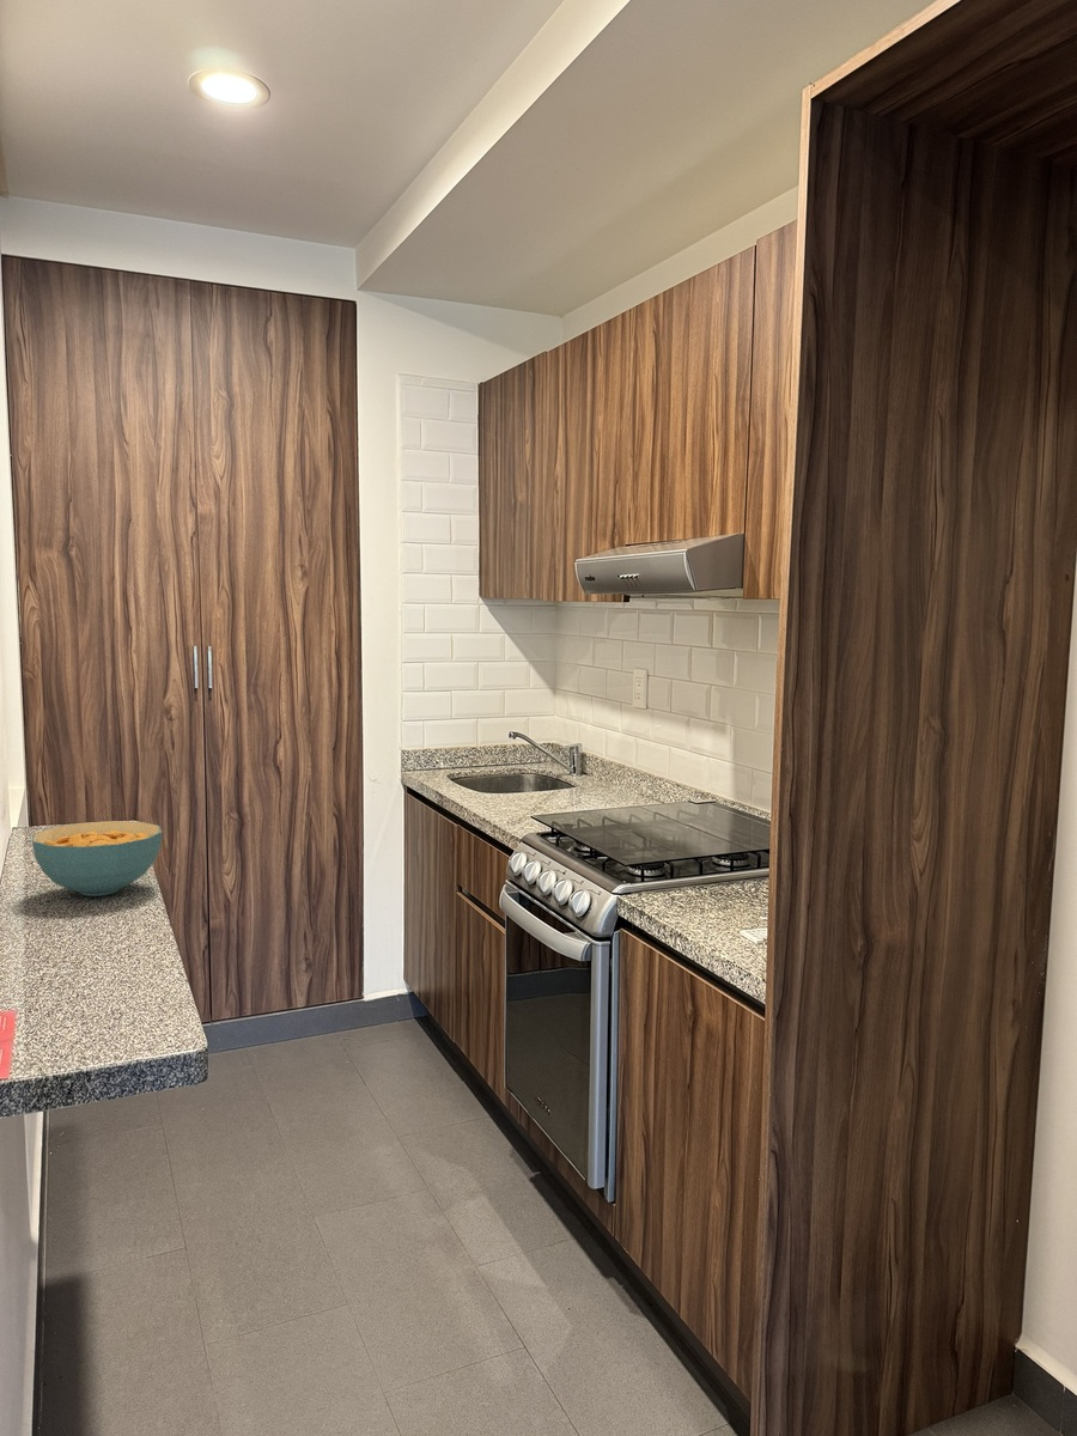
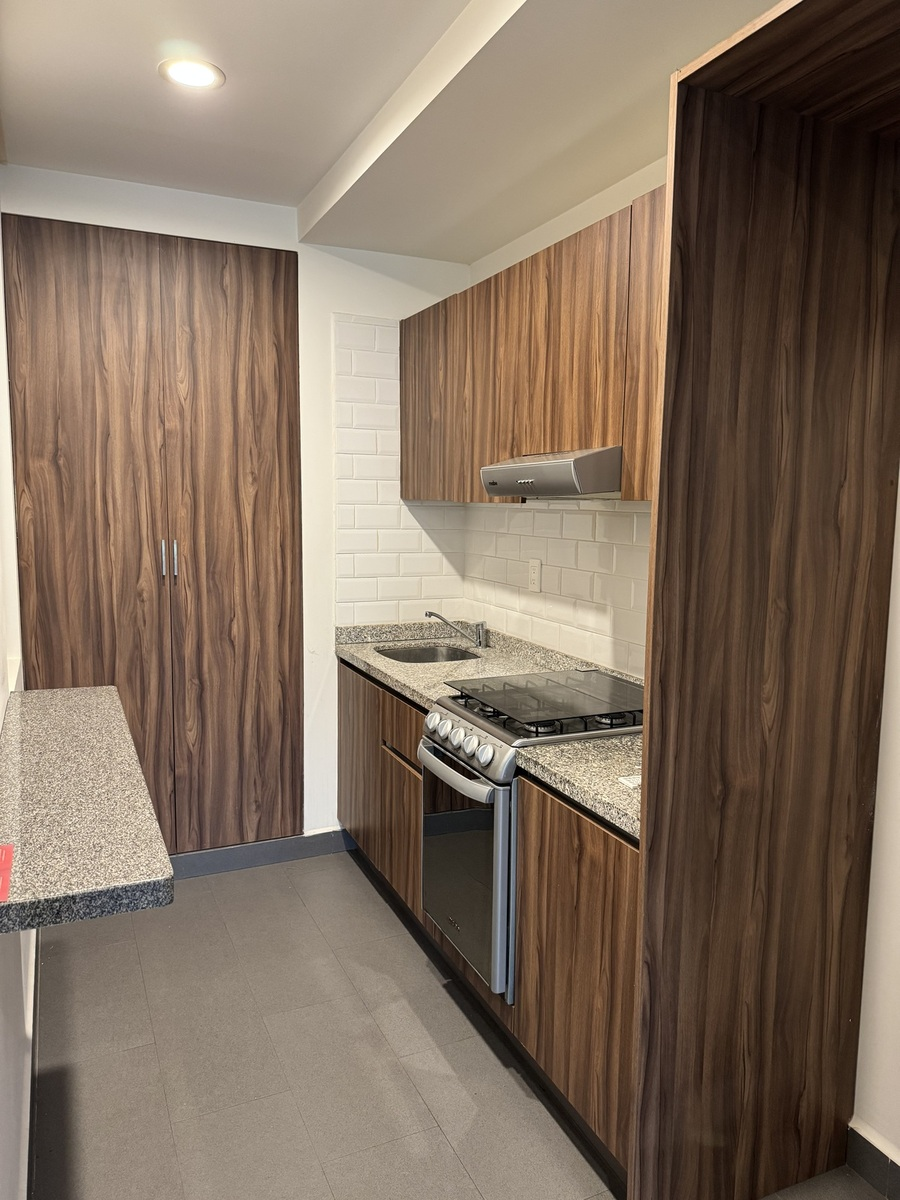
- cereal bowl (98, 862)
